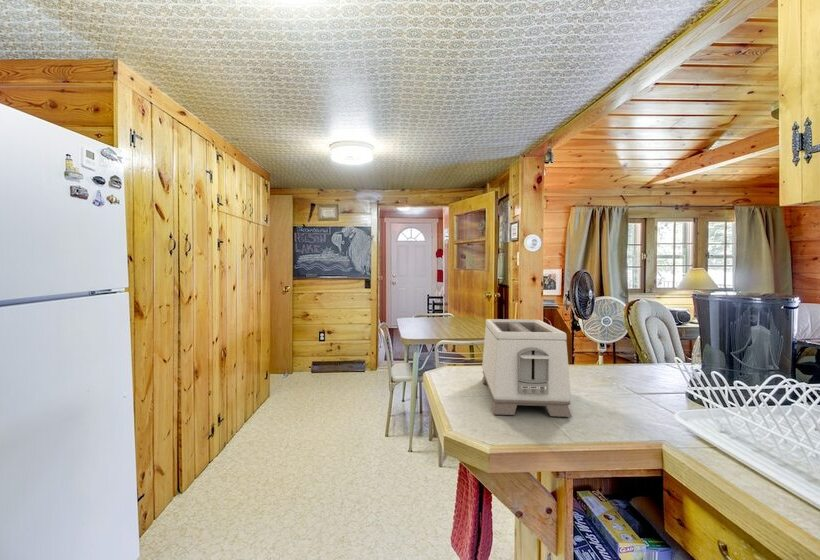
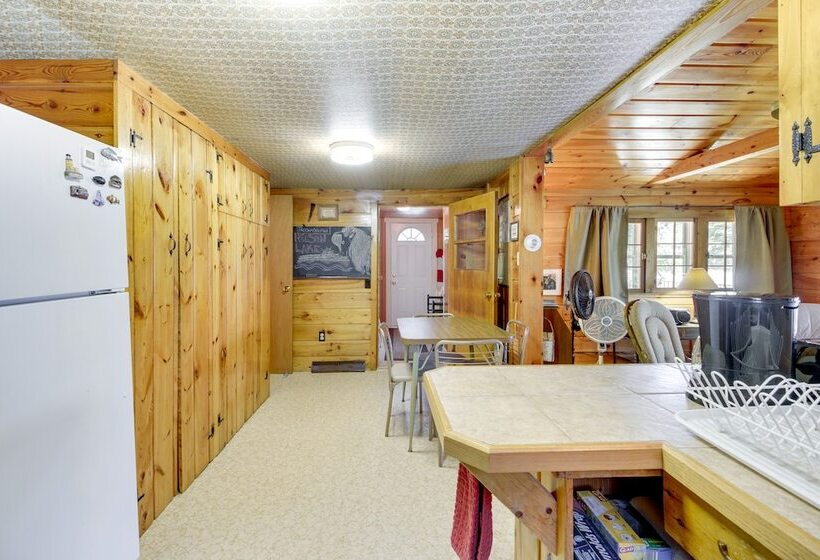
- toaster (521, 361)
